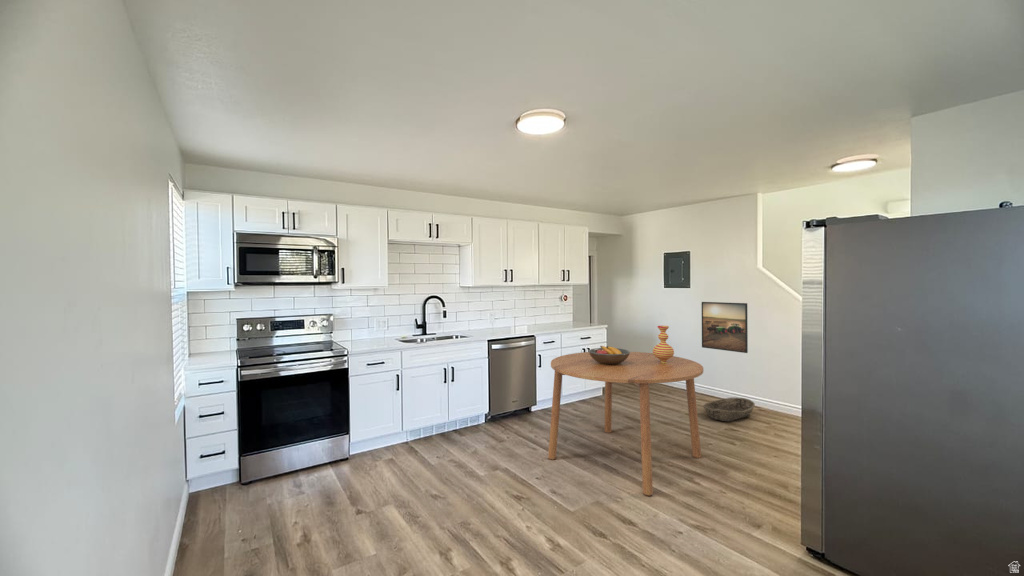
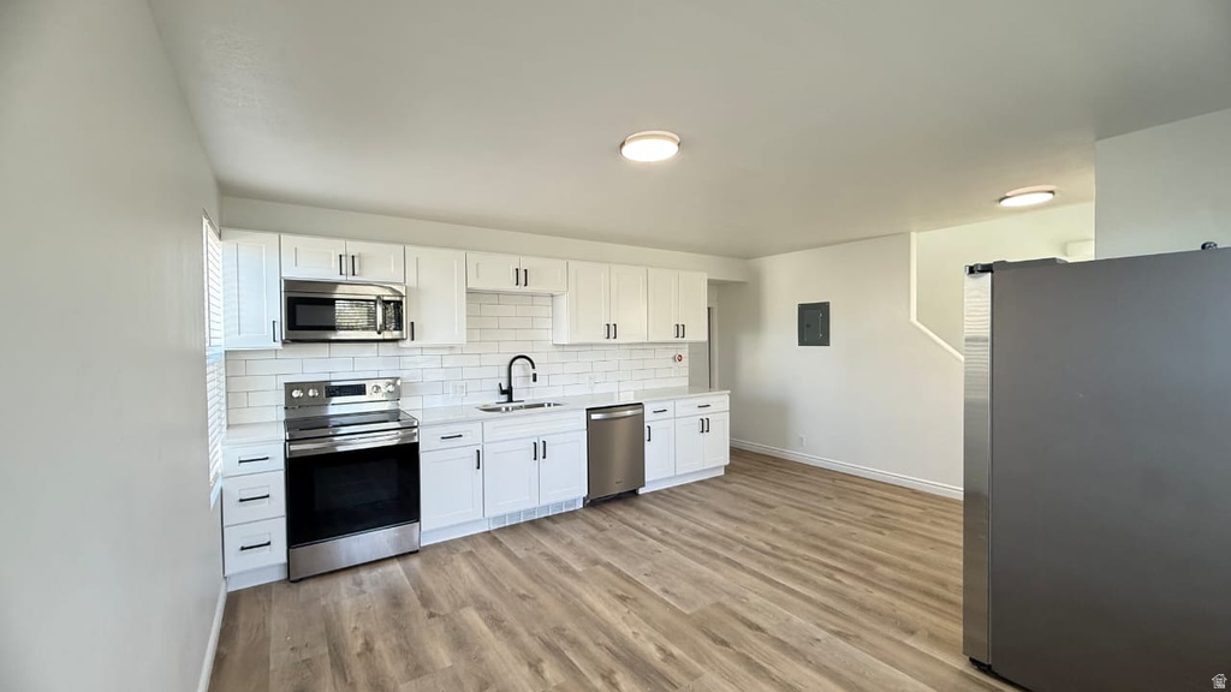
- vase (663, 344)
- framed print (723, 326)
- dining table (611, 410)
- basket (729, 409)
- fruit bowl (609, 355)
